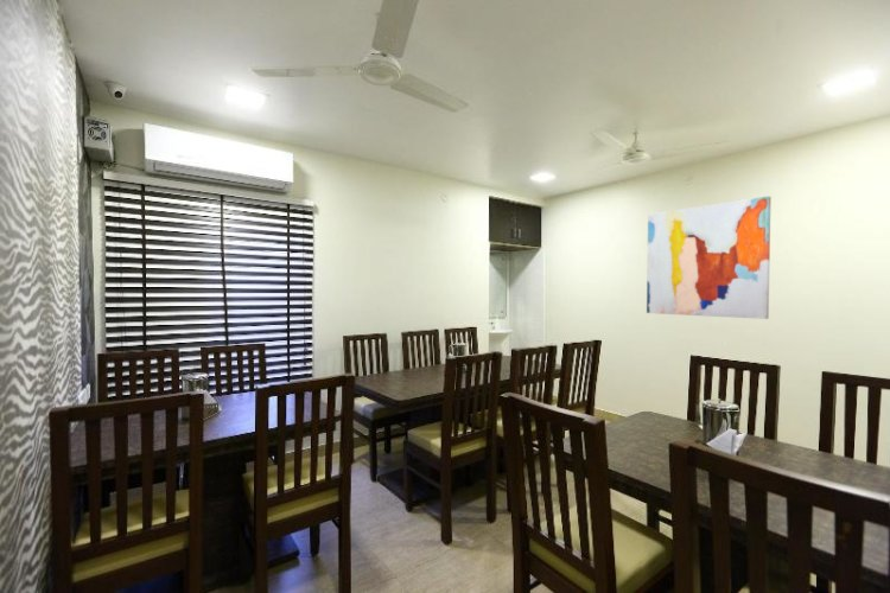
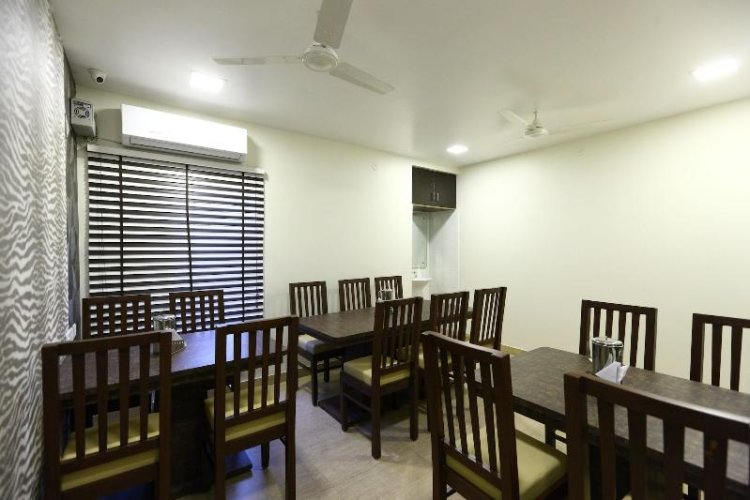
- wall art (701, 261)
